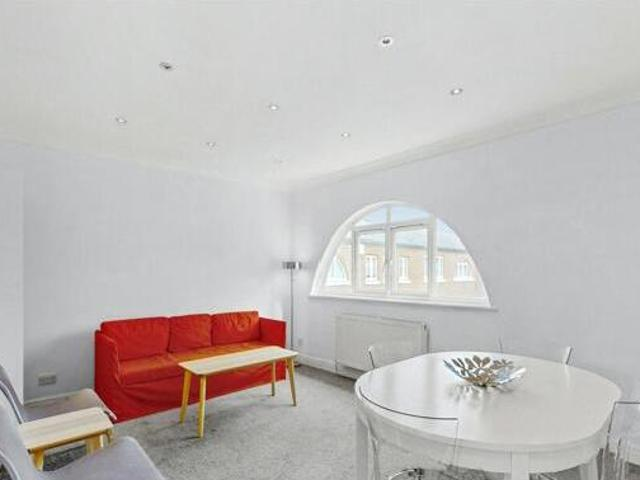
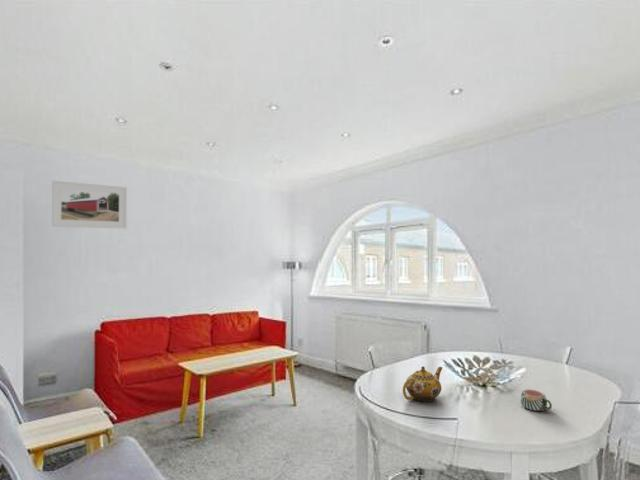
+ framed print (91, 205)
+ teapot (423, 381)
+ mug (536, 400)
